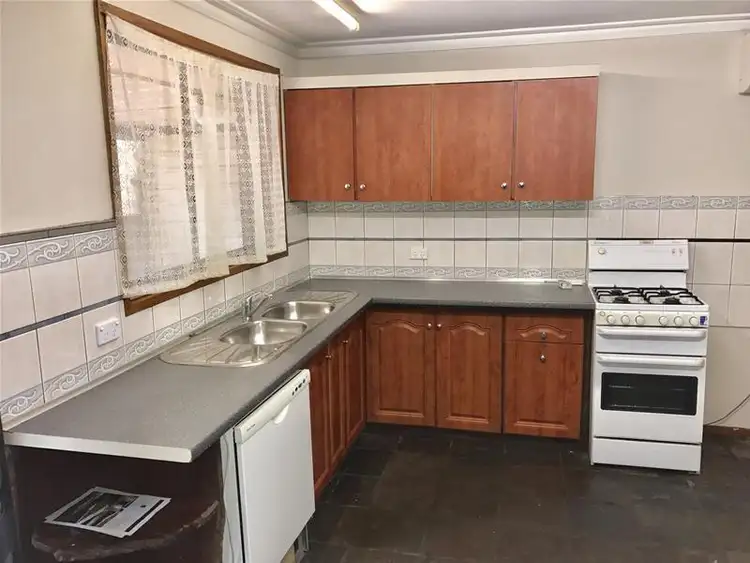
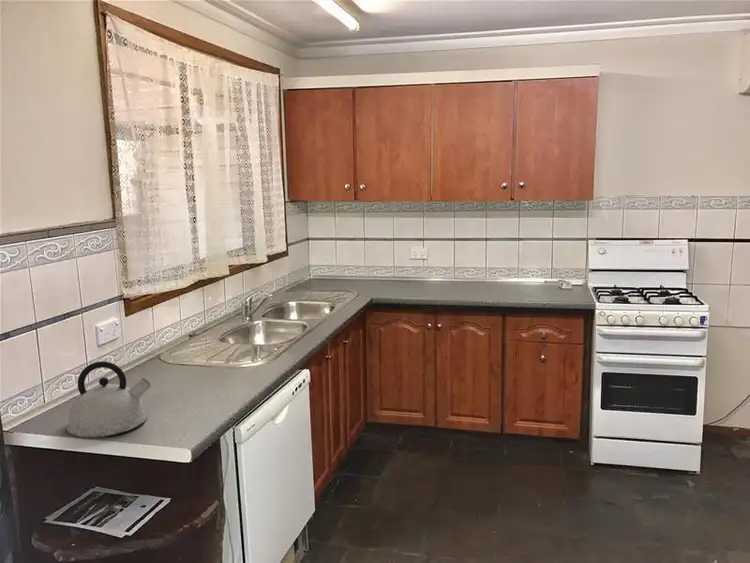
+ kettle (108, 392)
